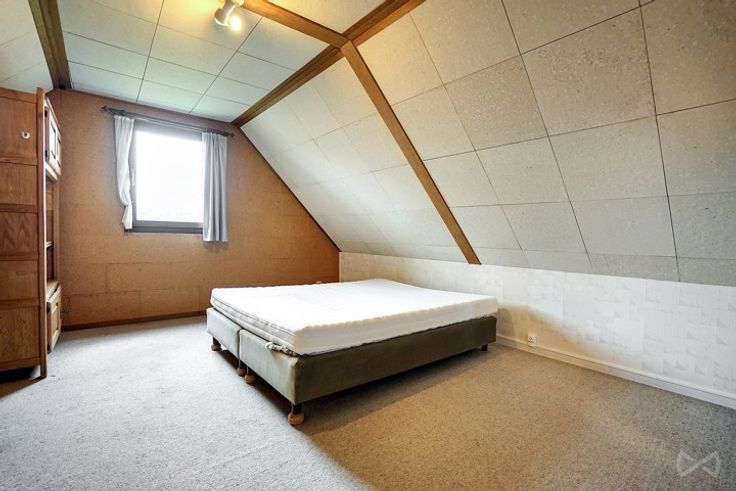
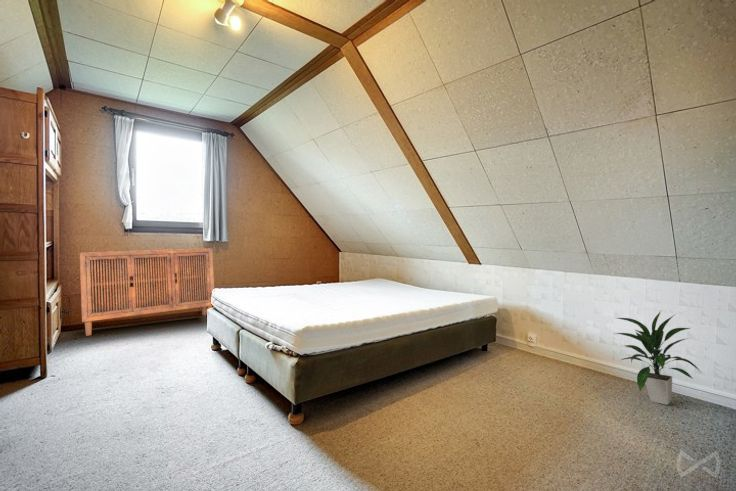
+ indoor plant (652, 355)
+ cabinet (151, 287)
